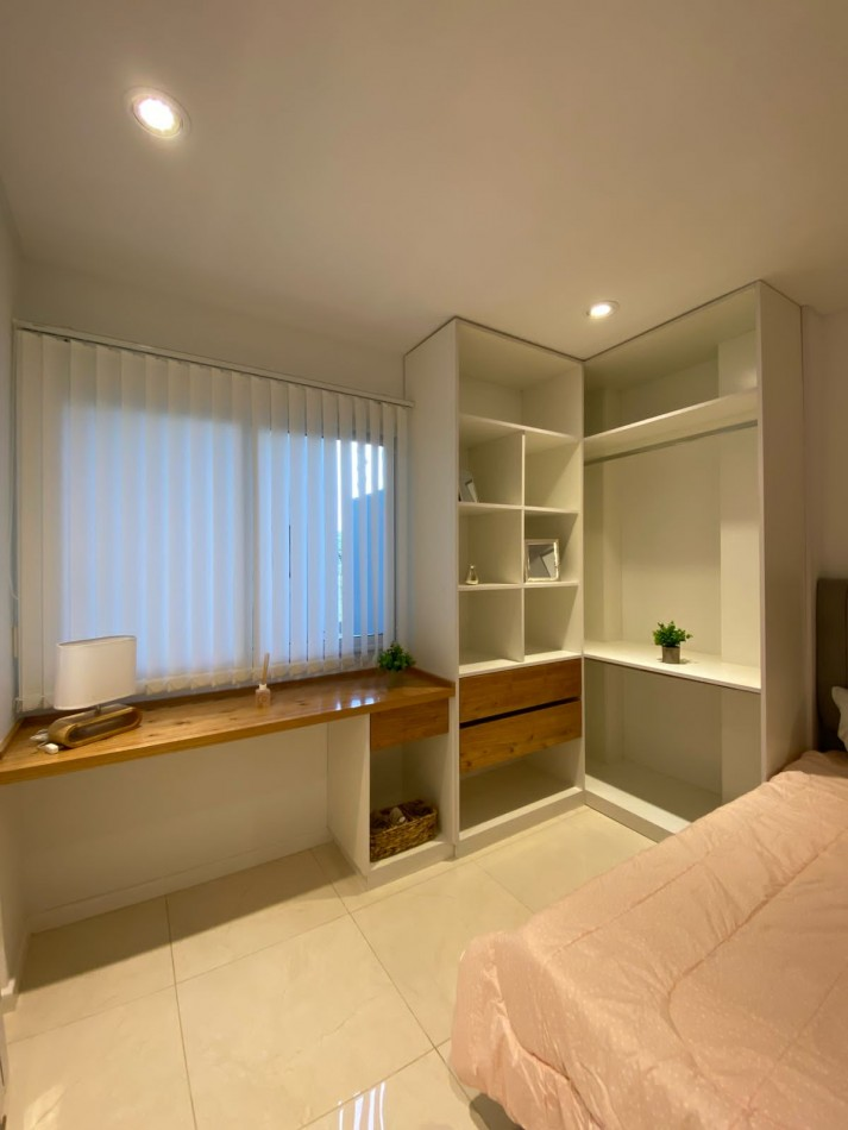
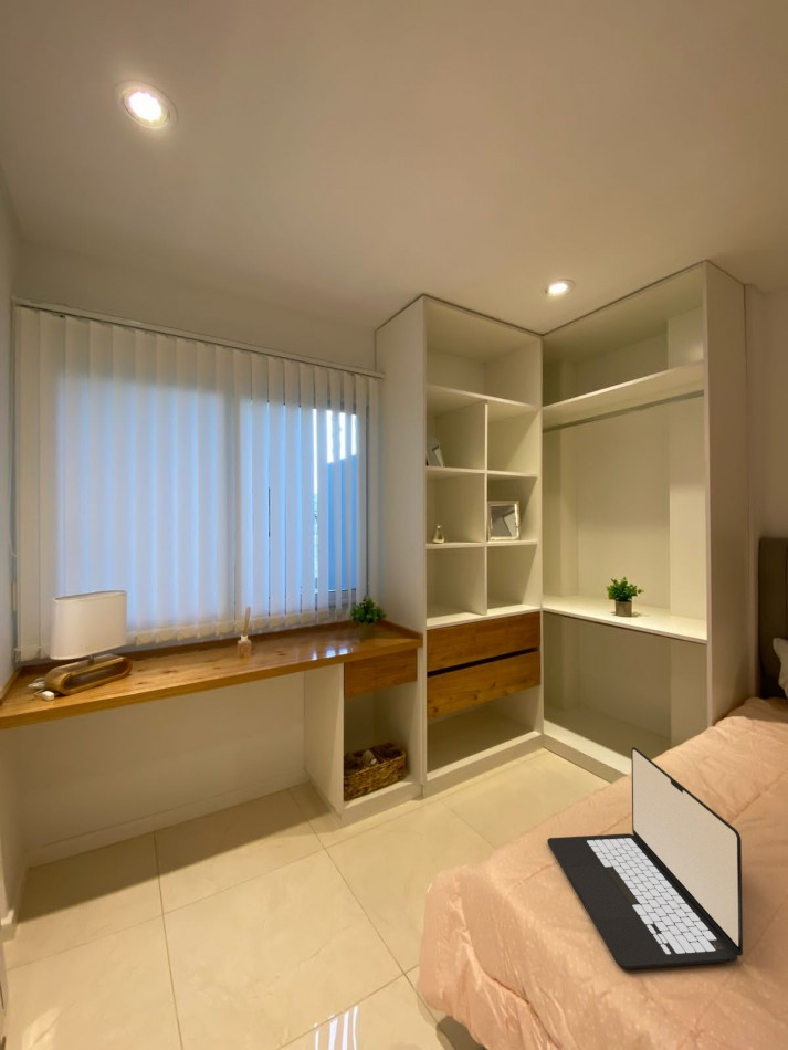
+ laptop (627, 838)
